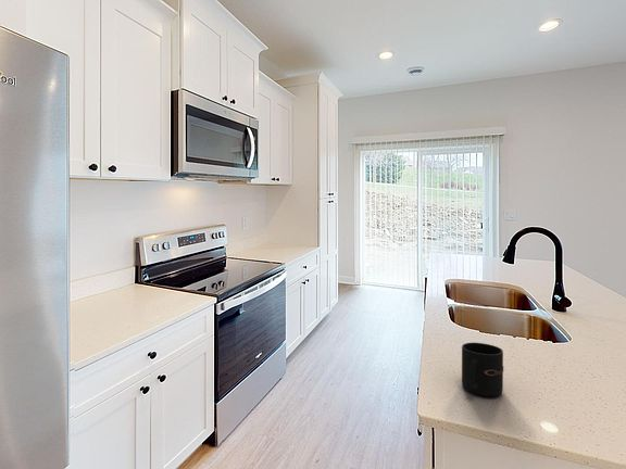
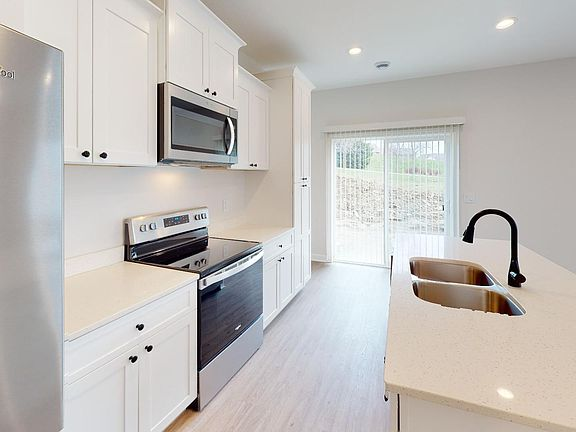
- mug (478, 369)
